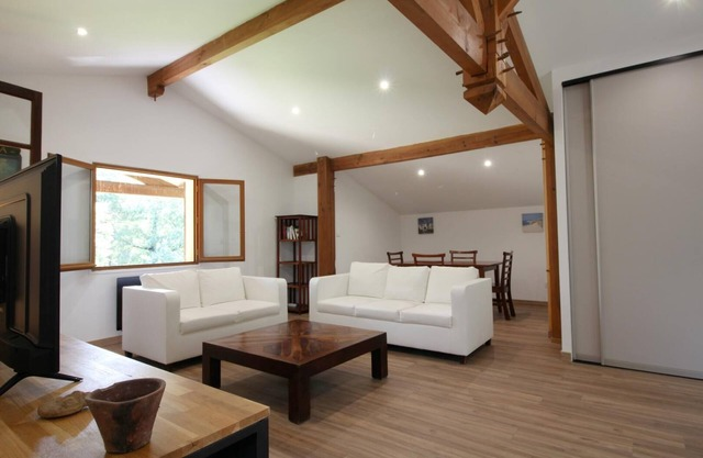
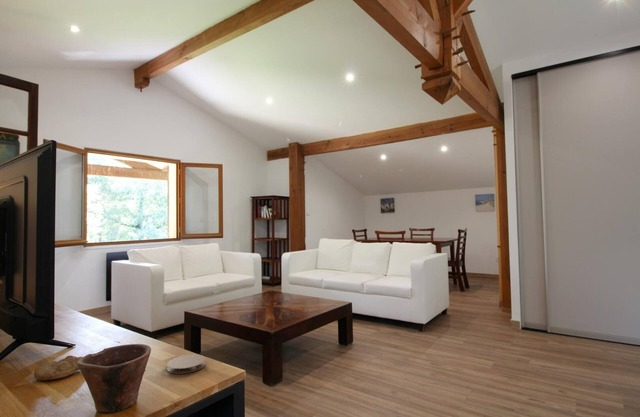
+ coaster (186, 363)
